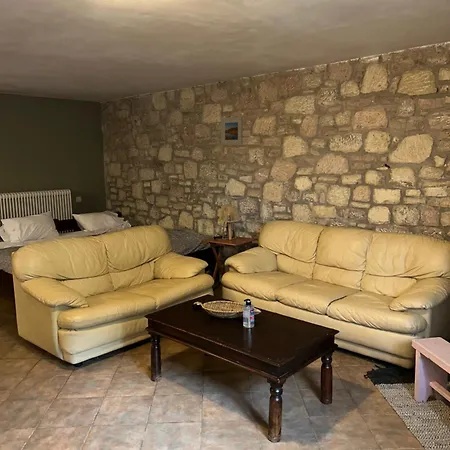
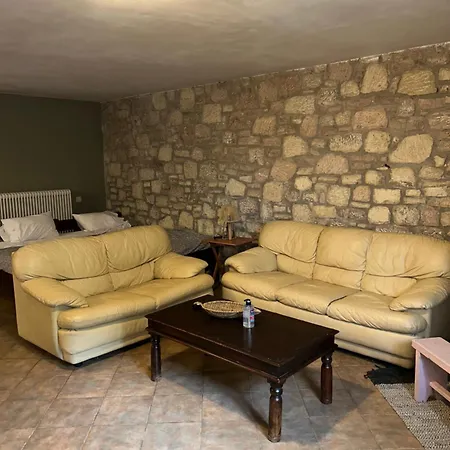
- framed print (231, 131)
